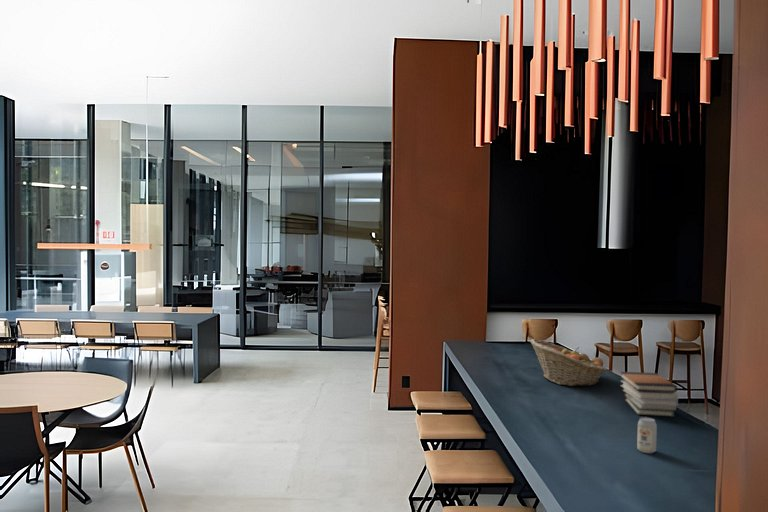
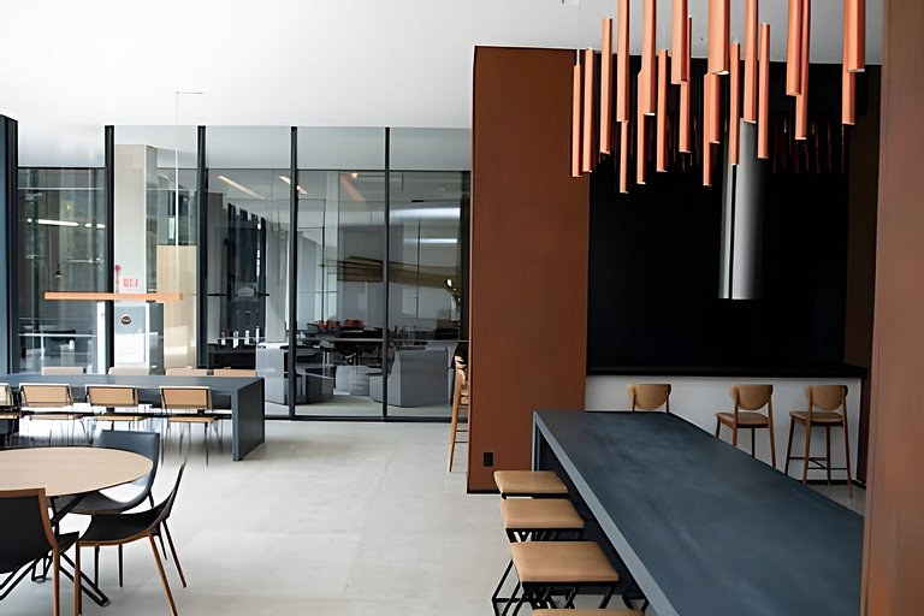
- beverage can (646, 435)
- fruit basket (566, 360)
- book stack (647, 393)
